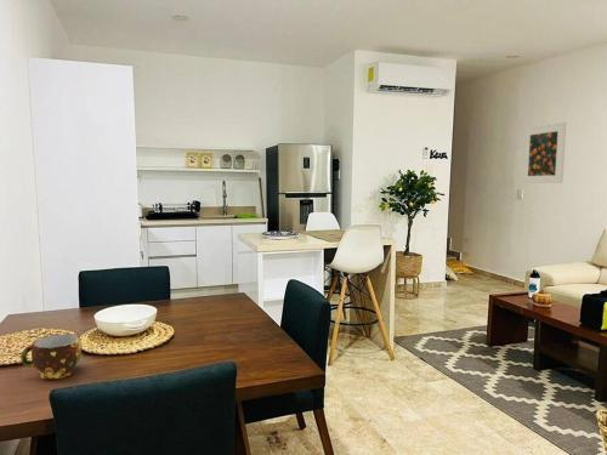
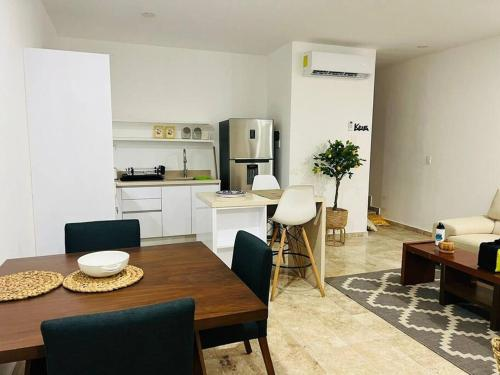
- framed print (543, 154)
- cup (53, 357)
